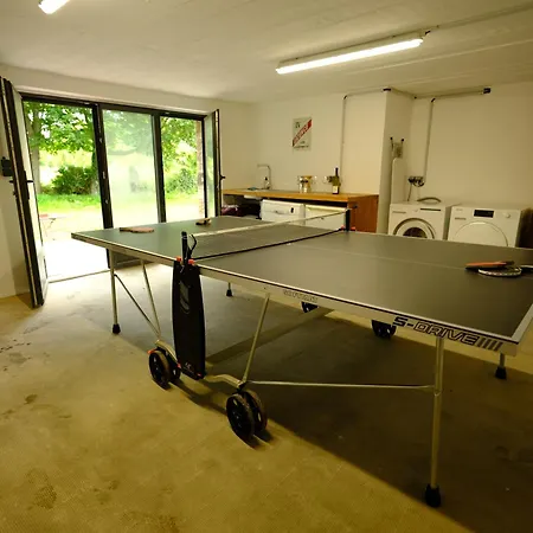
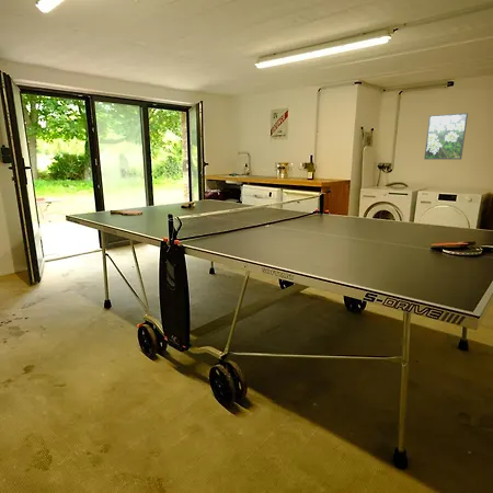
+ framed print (445, 137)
